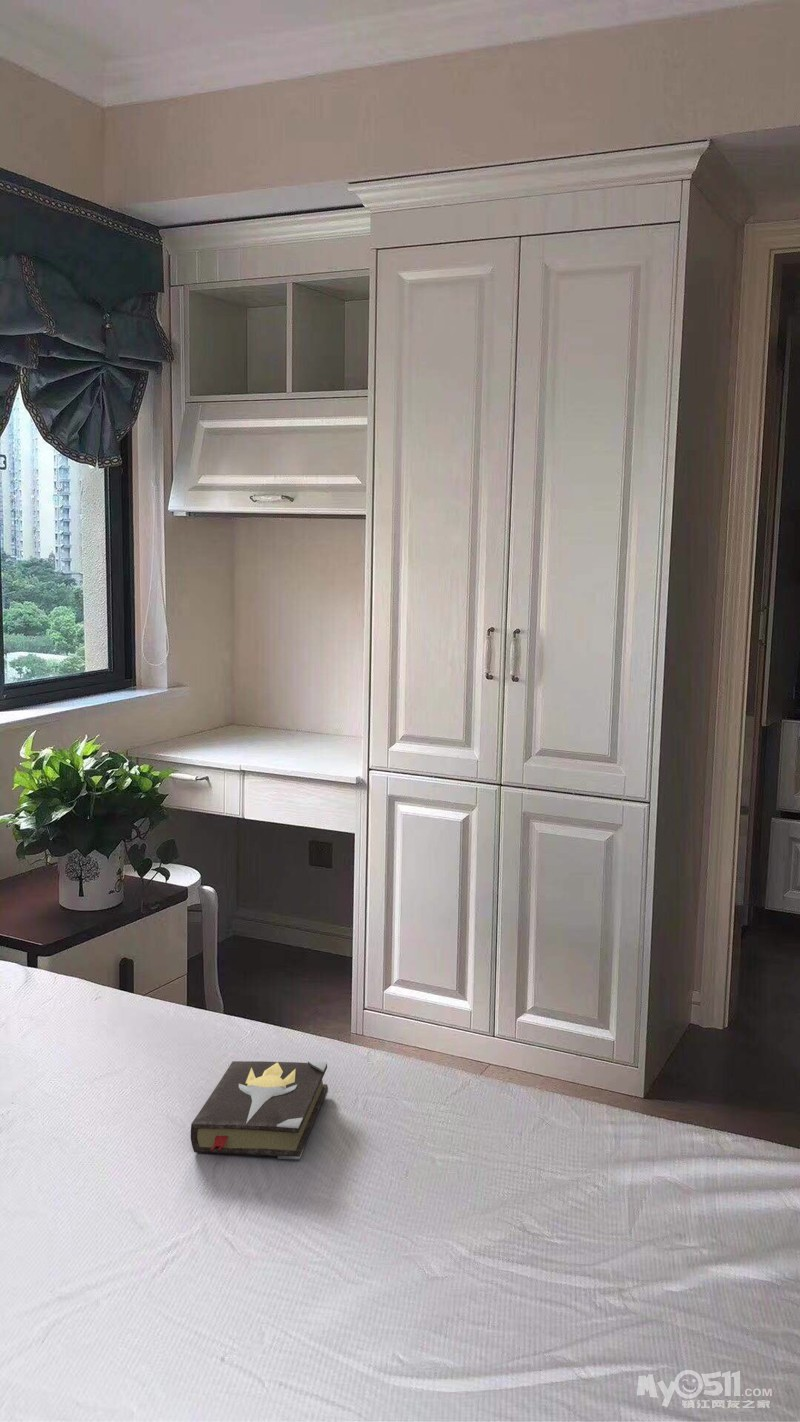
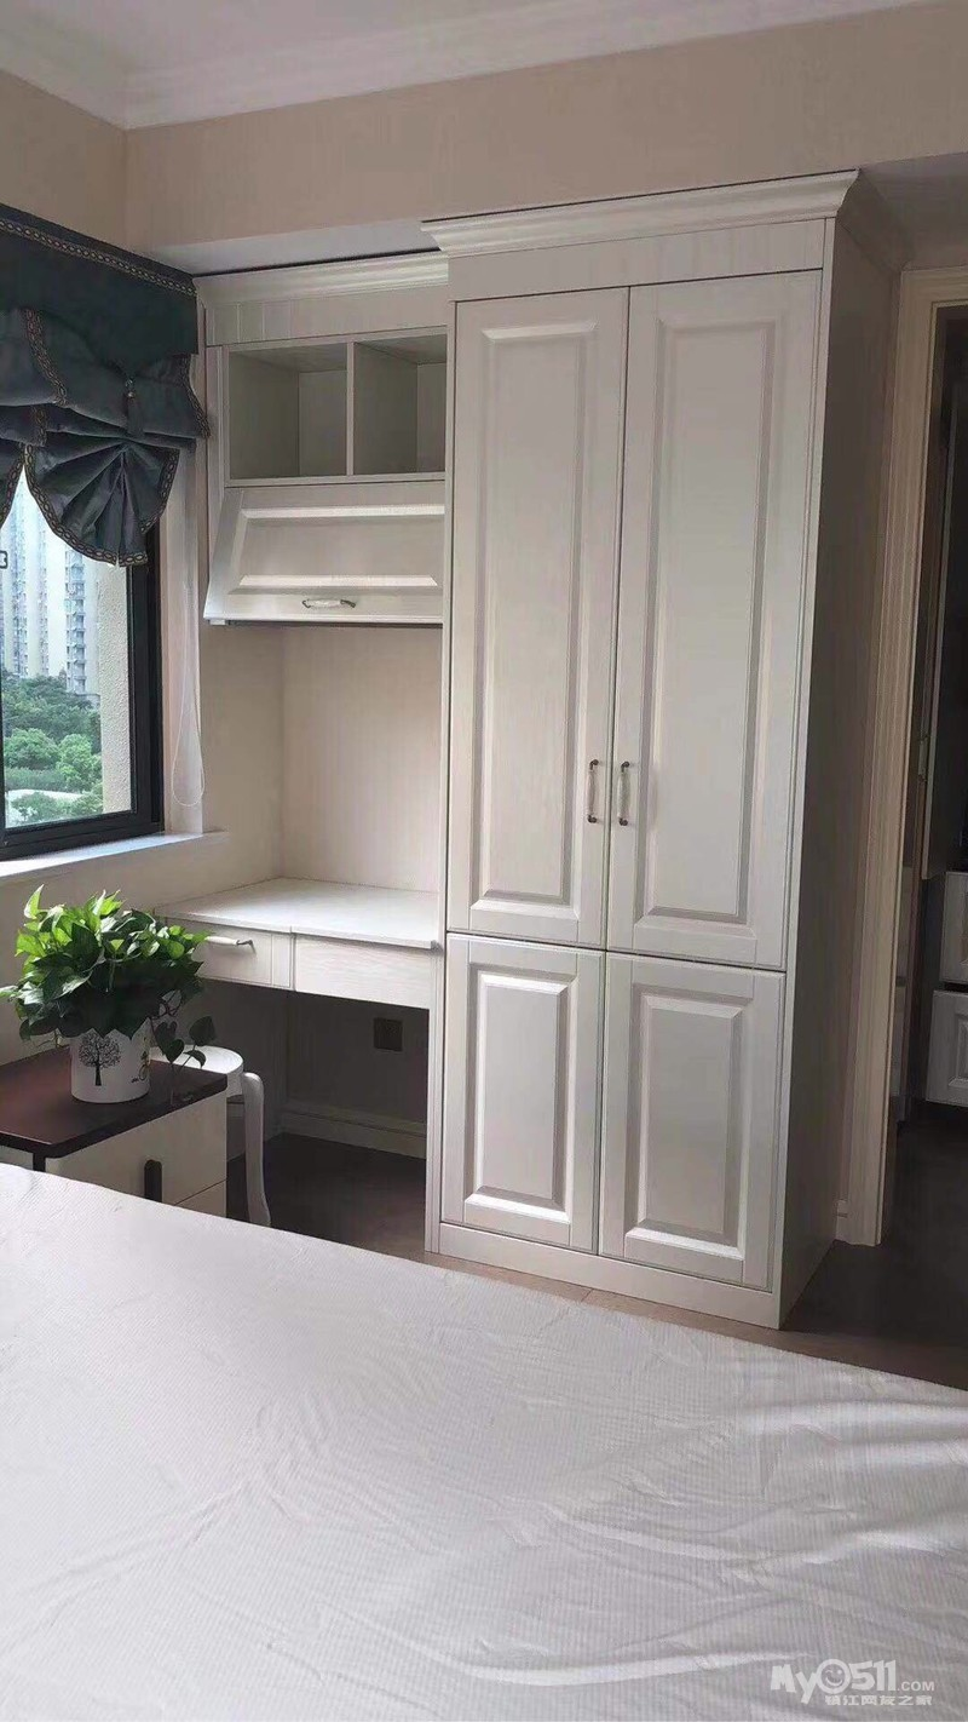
- hardback book (263, 1103)
